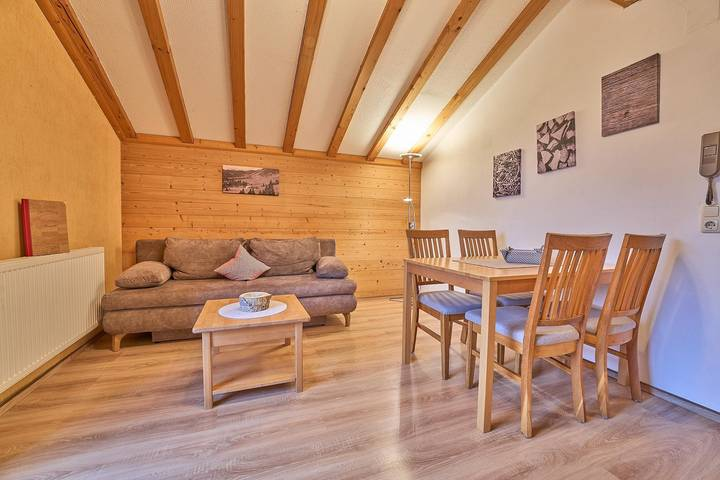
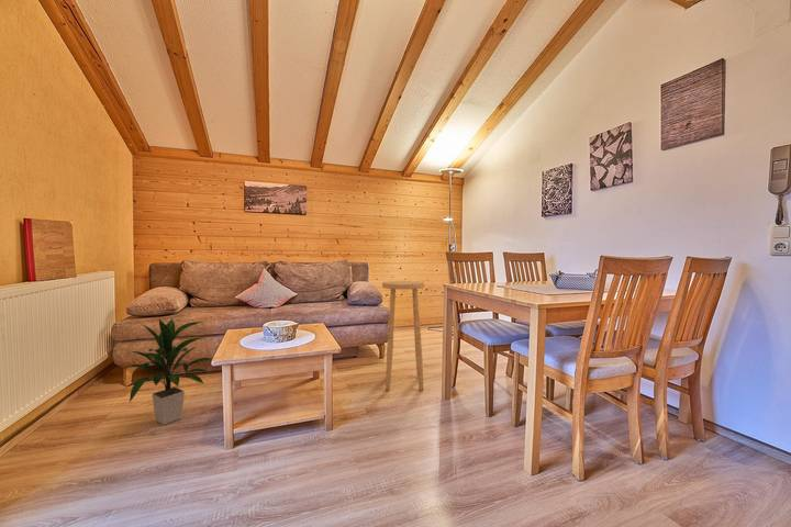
+ stool (392, 333)
+ indoor plant (168, 366)
